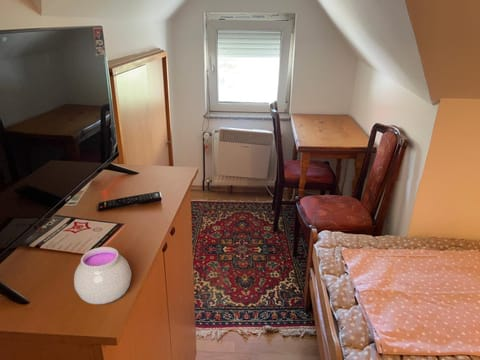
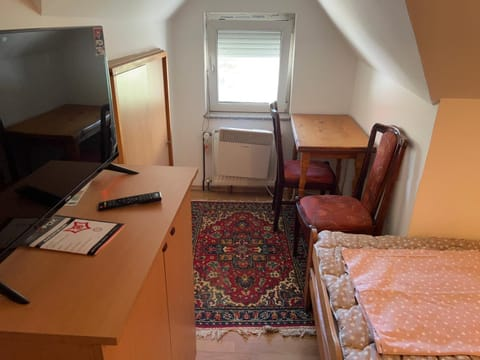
- jar (102, 273)
